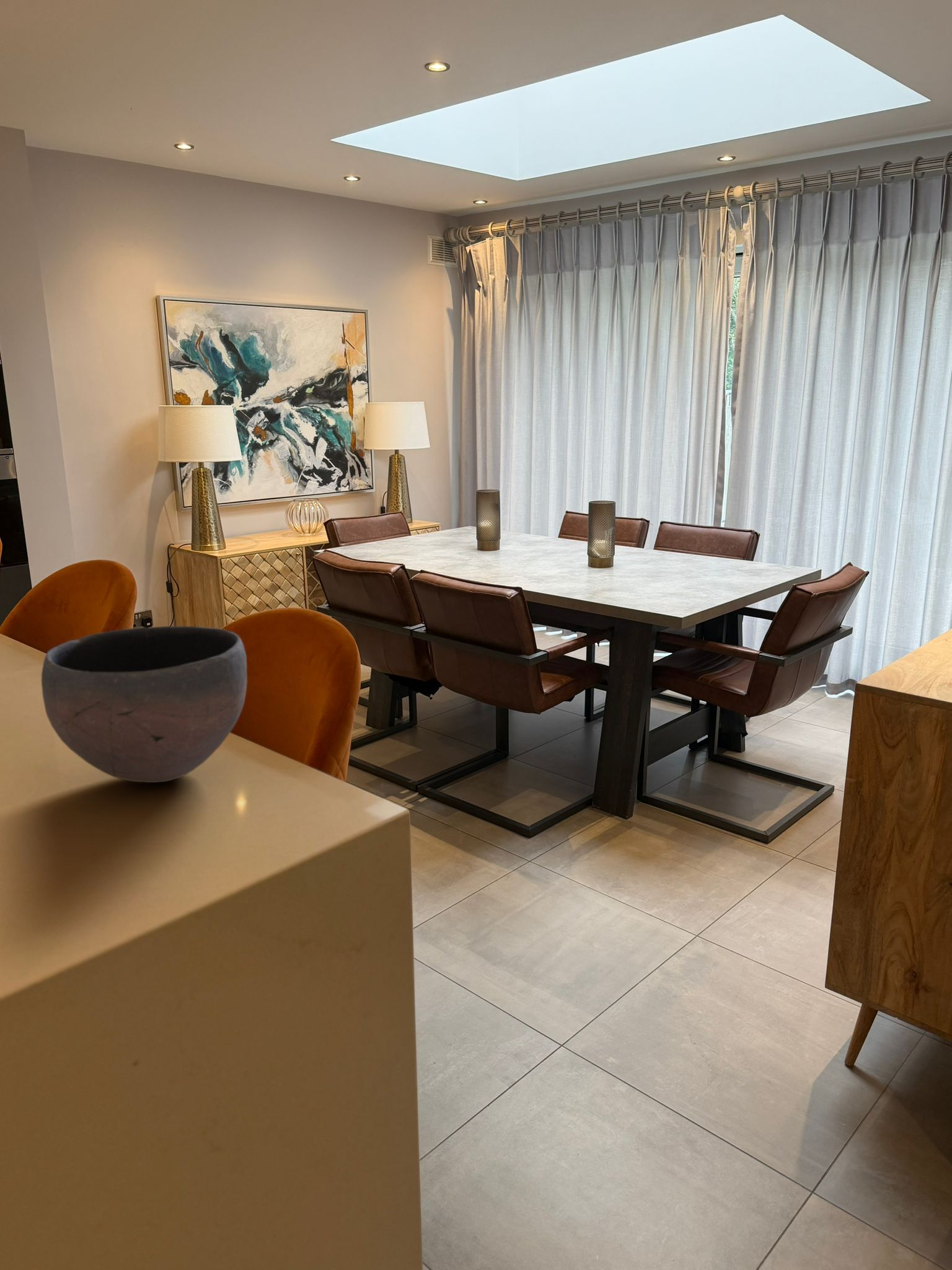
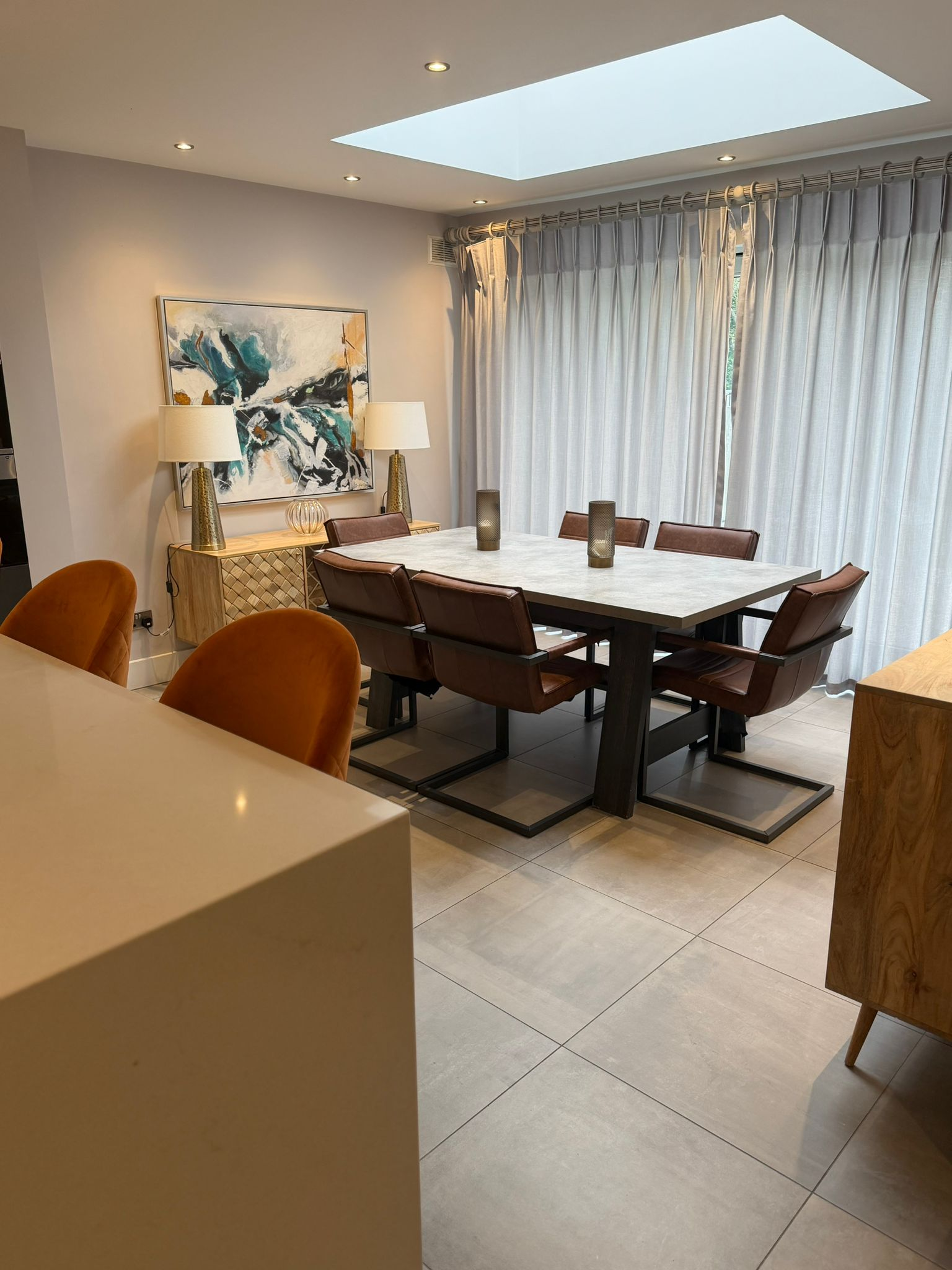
- bowl (152, 711)
